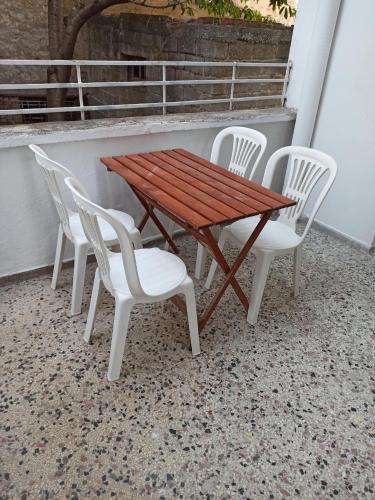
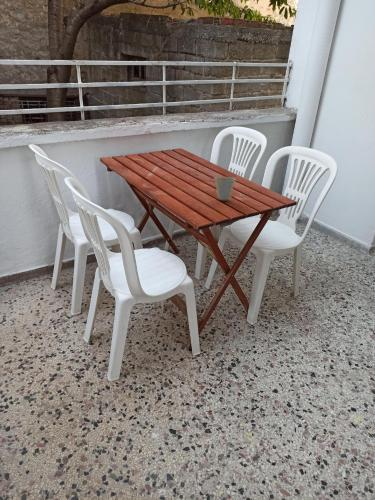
+ cup (223, 188)
